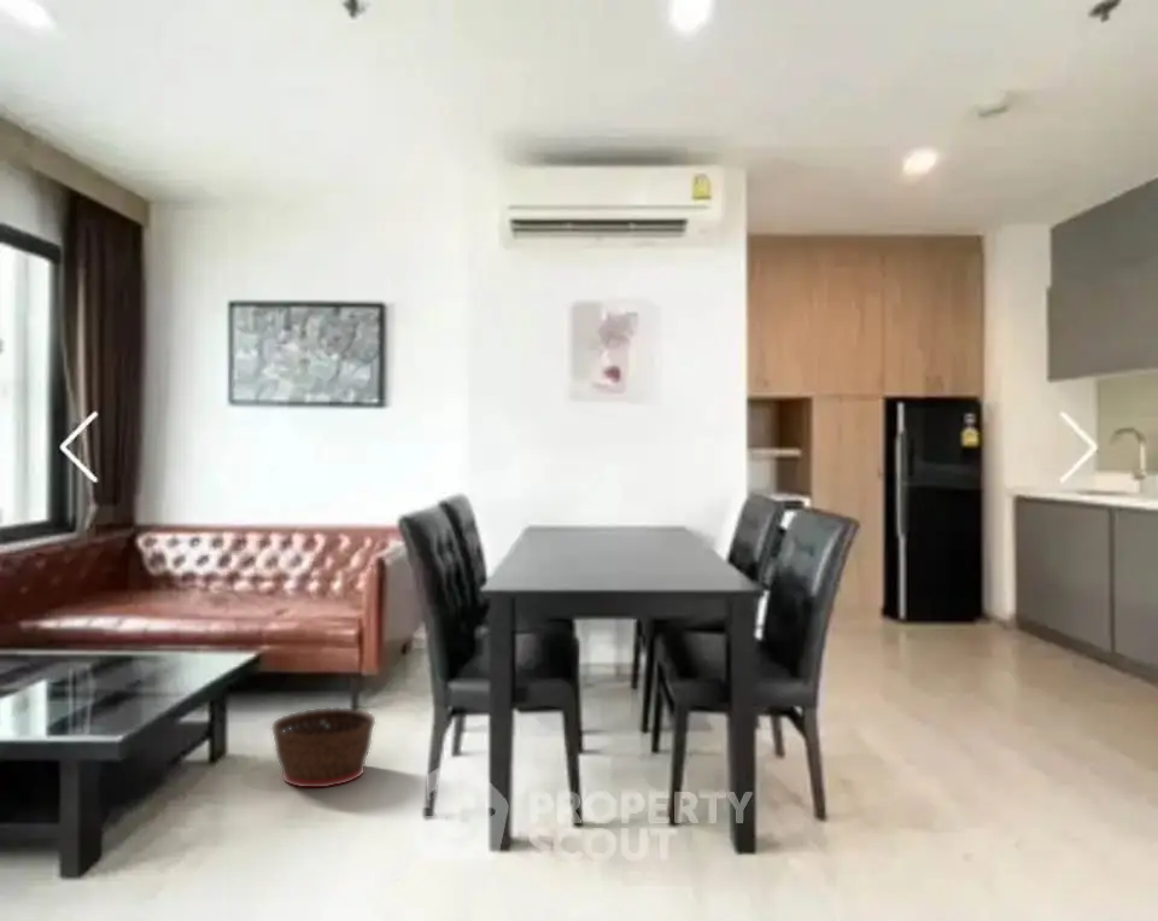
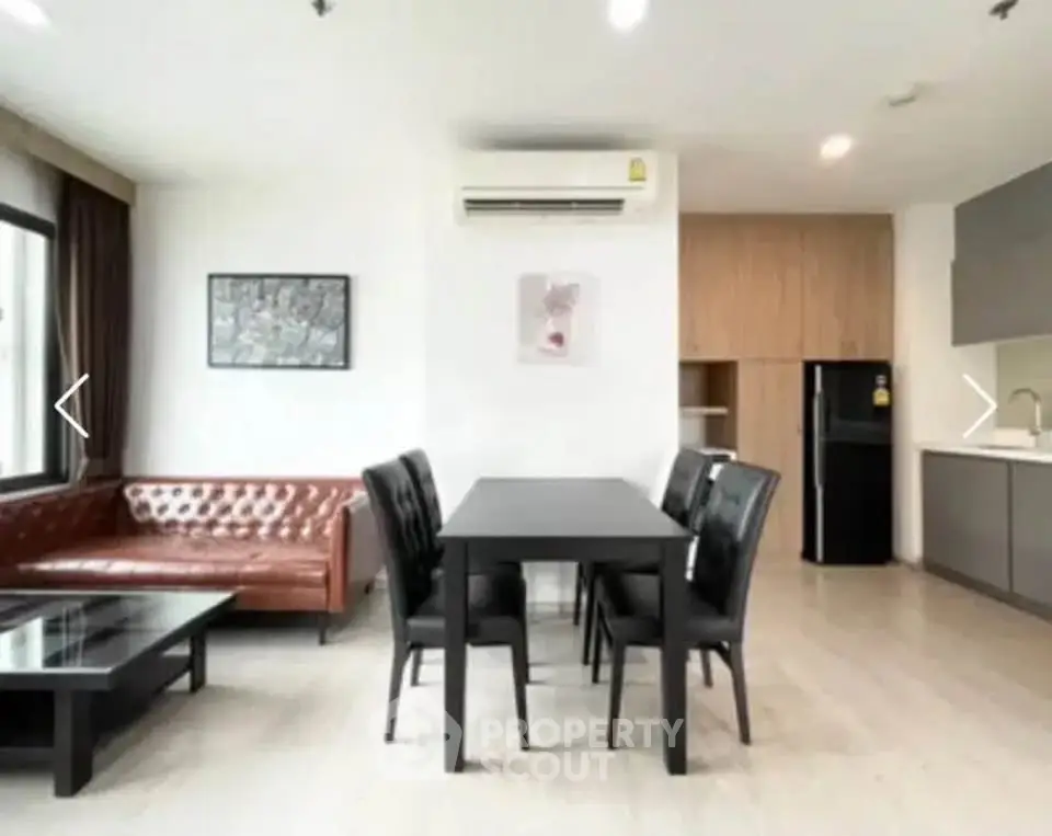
- basket (323, 747)
